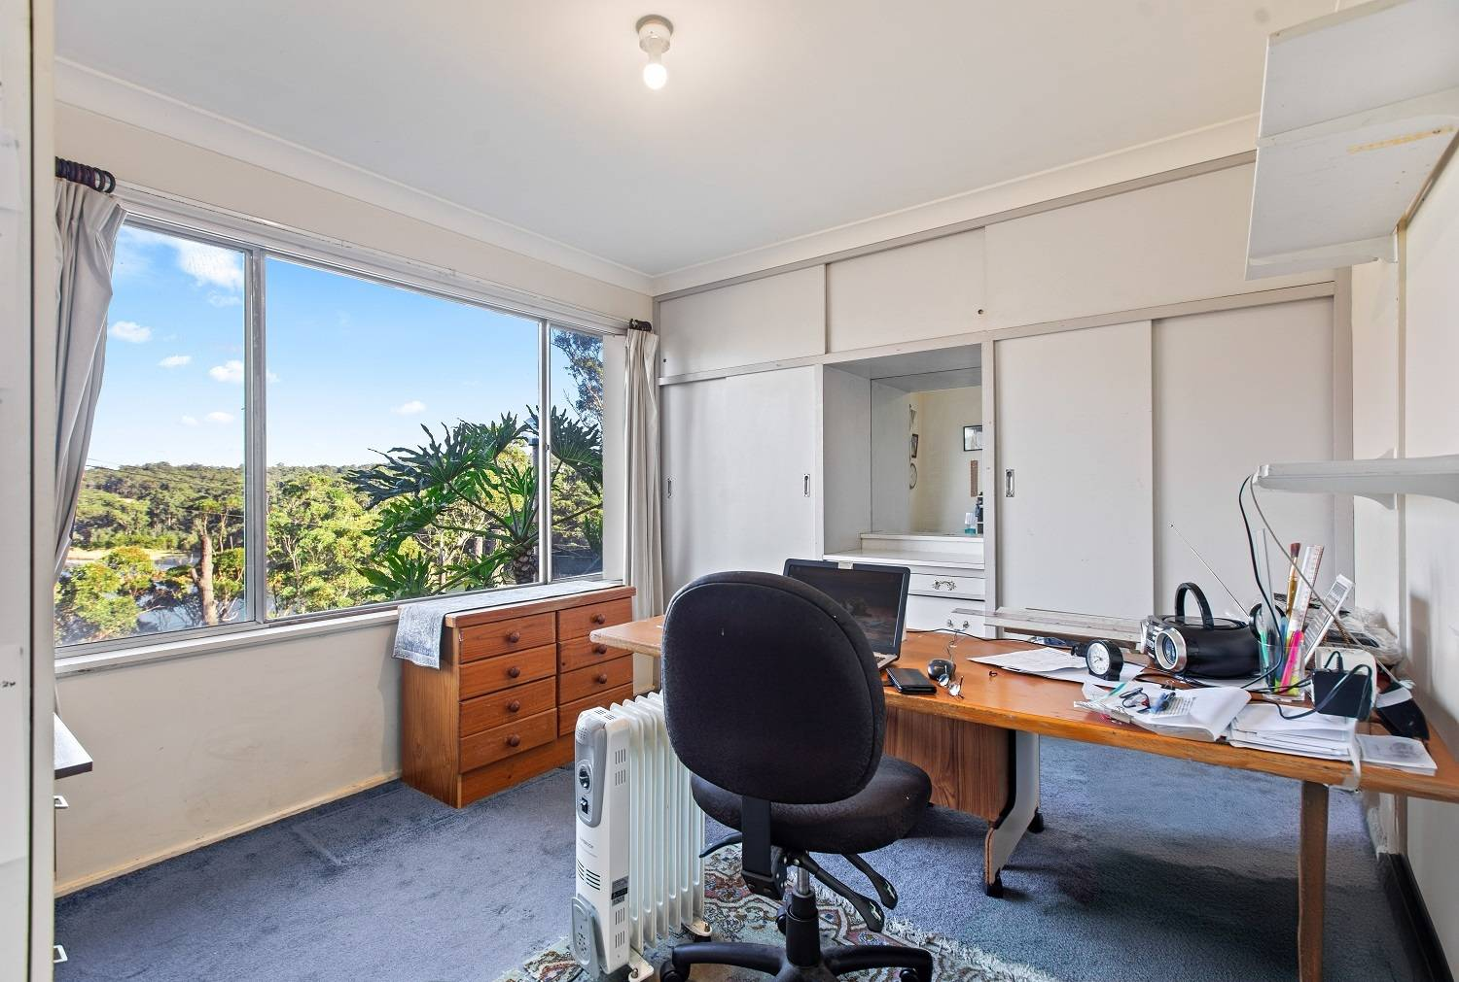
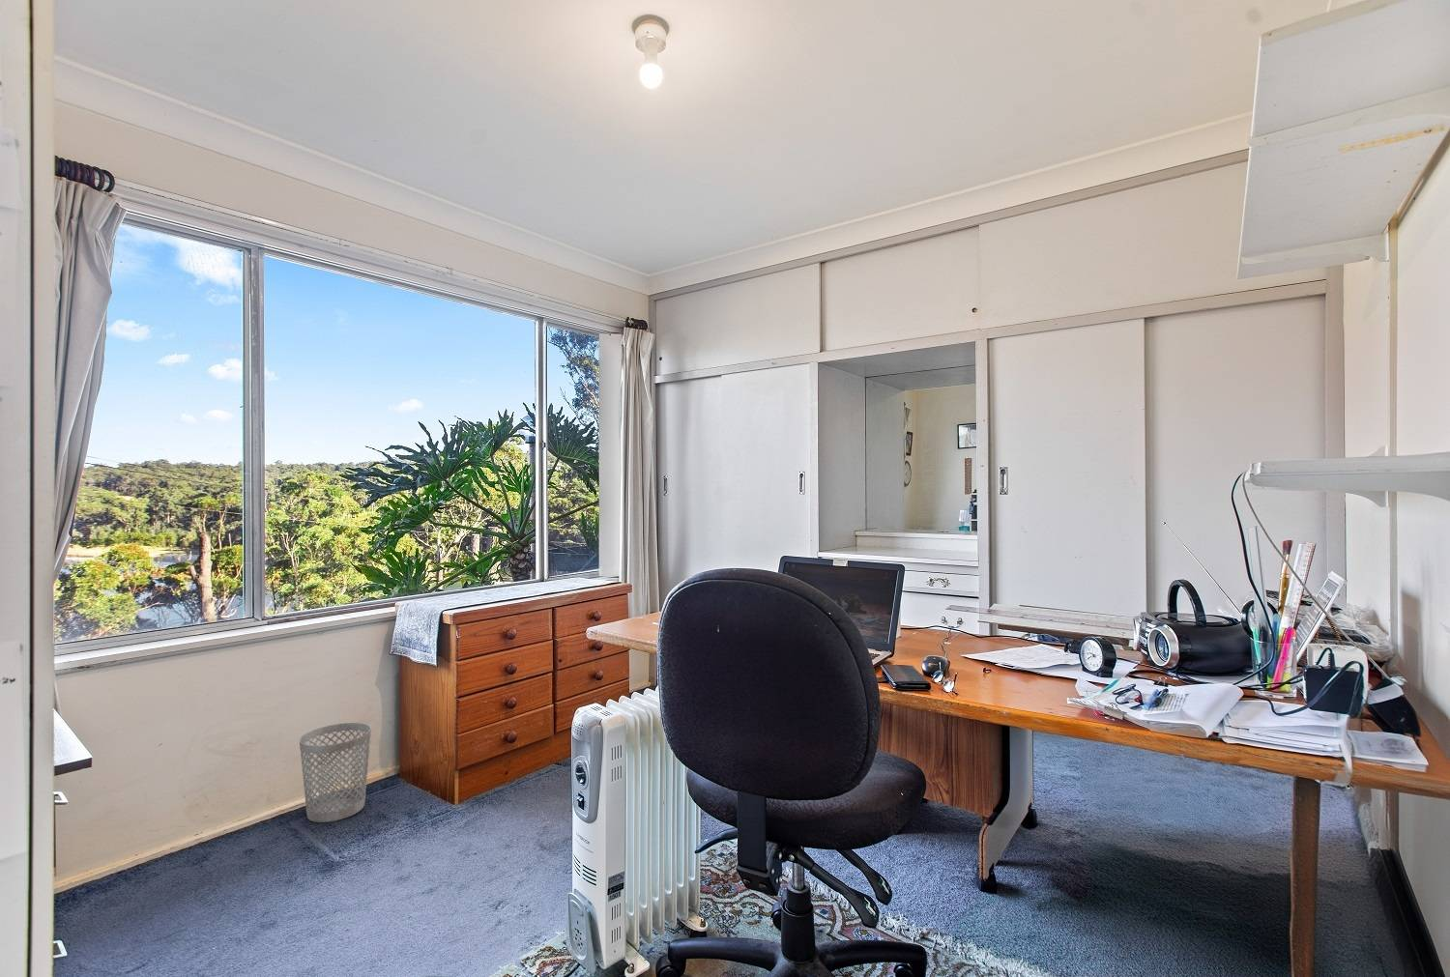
+ wastebasket (336, 771)
